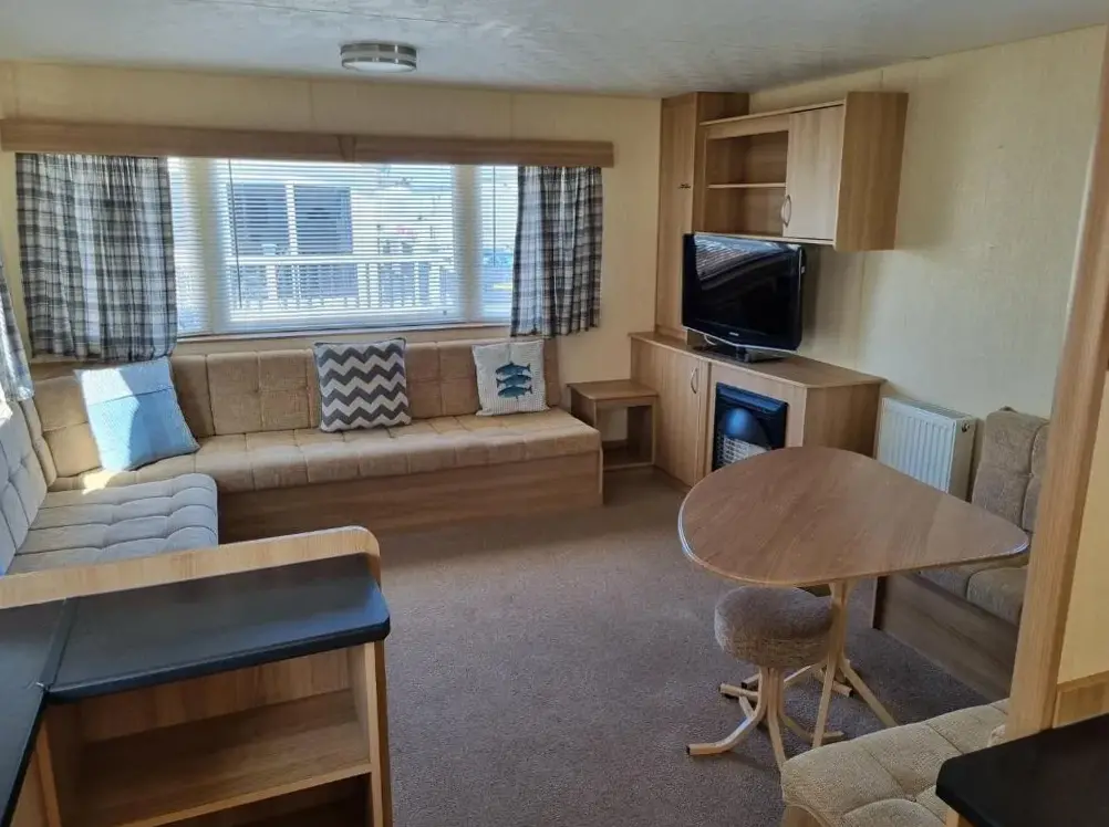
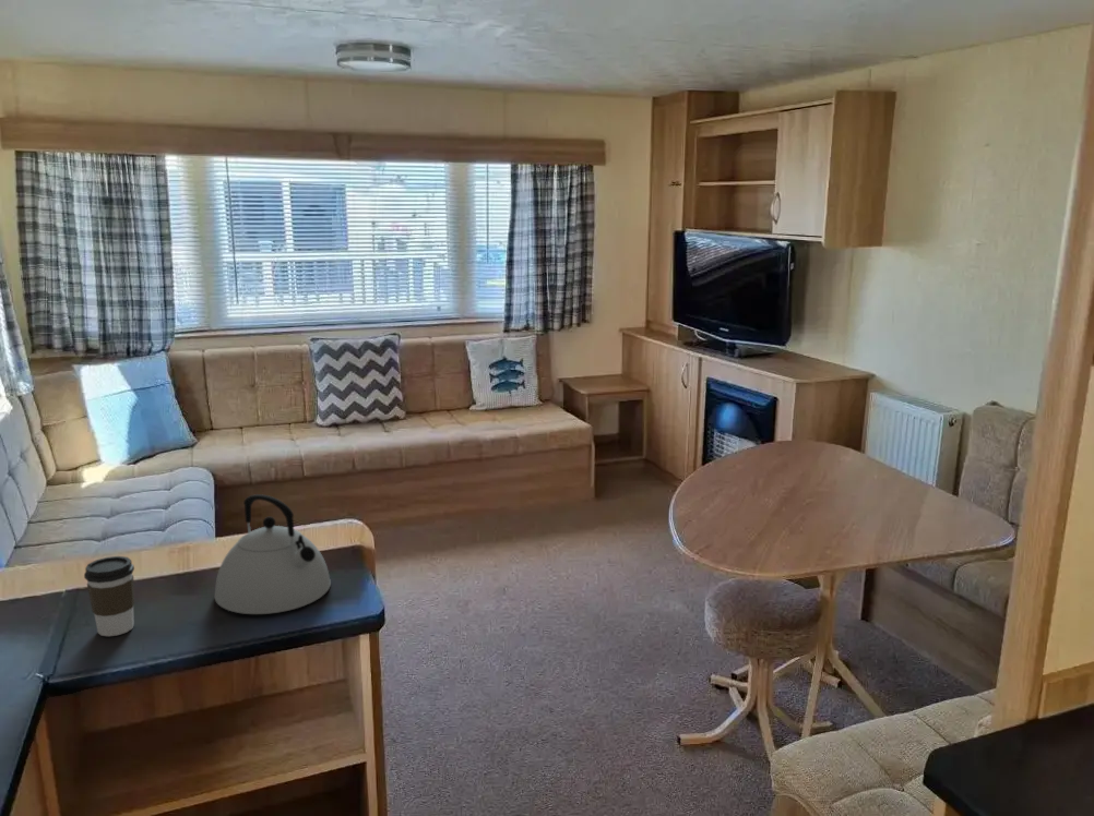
+ coffee cup (111, 596)
+ kettle (272, 543)
